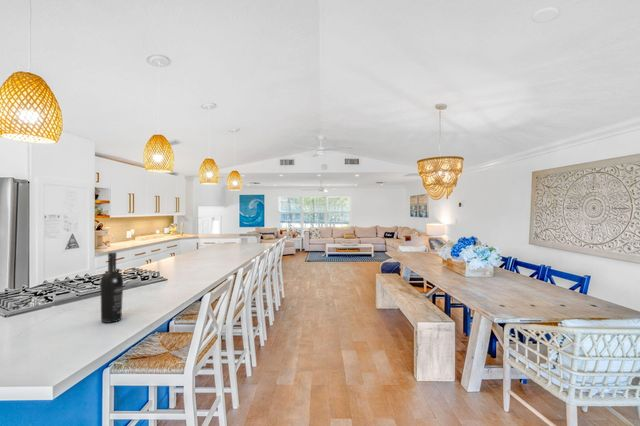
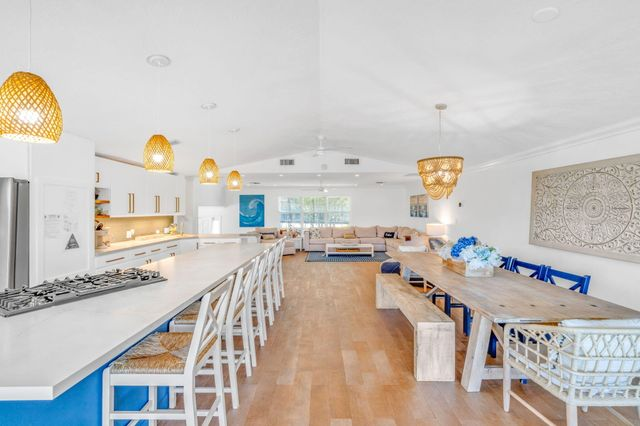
- wine bottle (111, 286)
